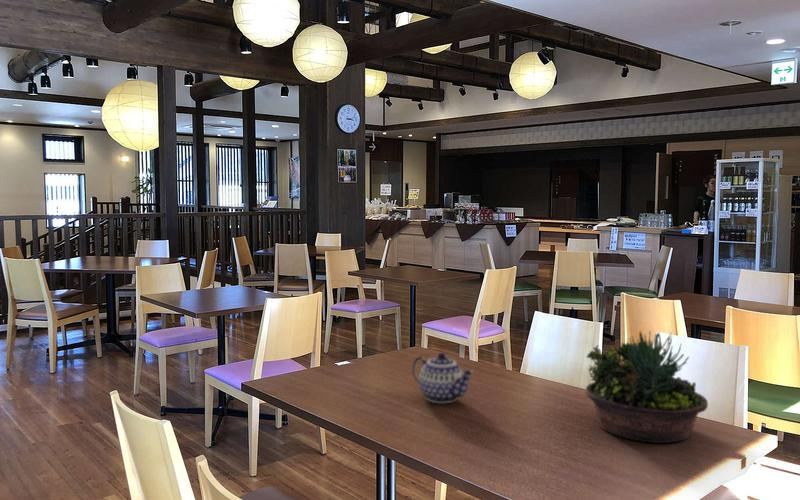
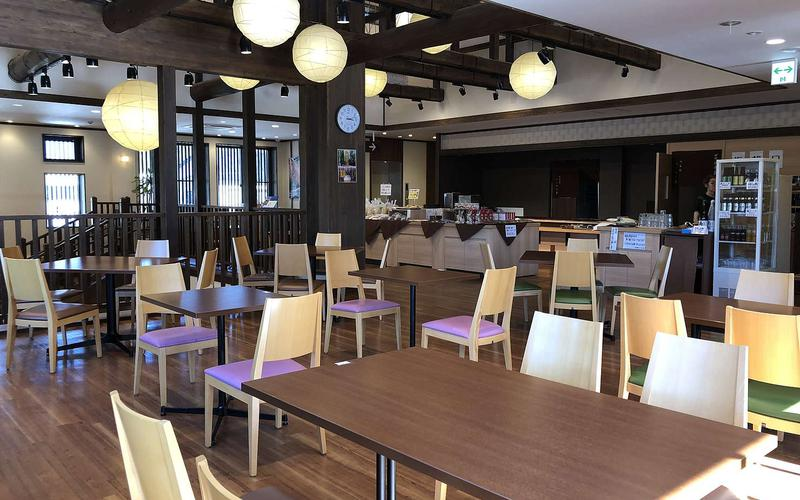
- succulent planter (644, 376)
- teapot (441, 375)
